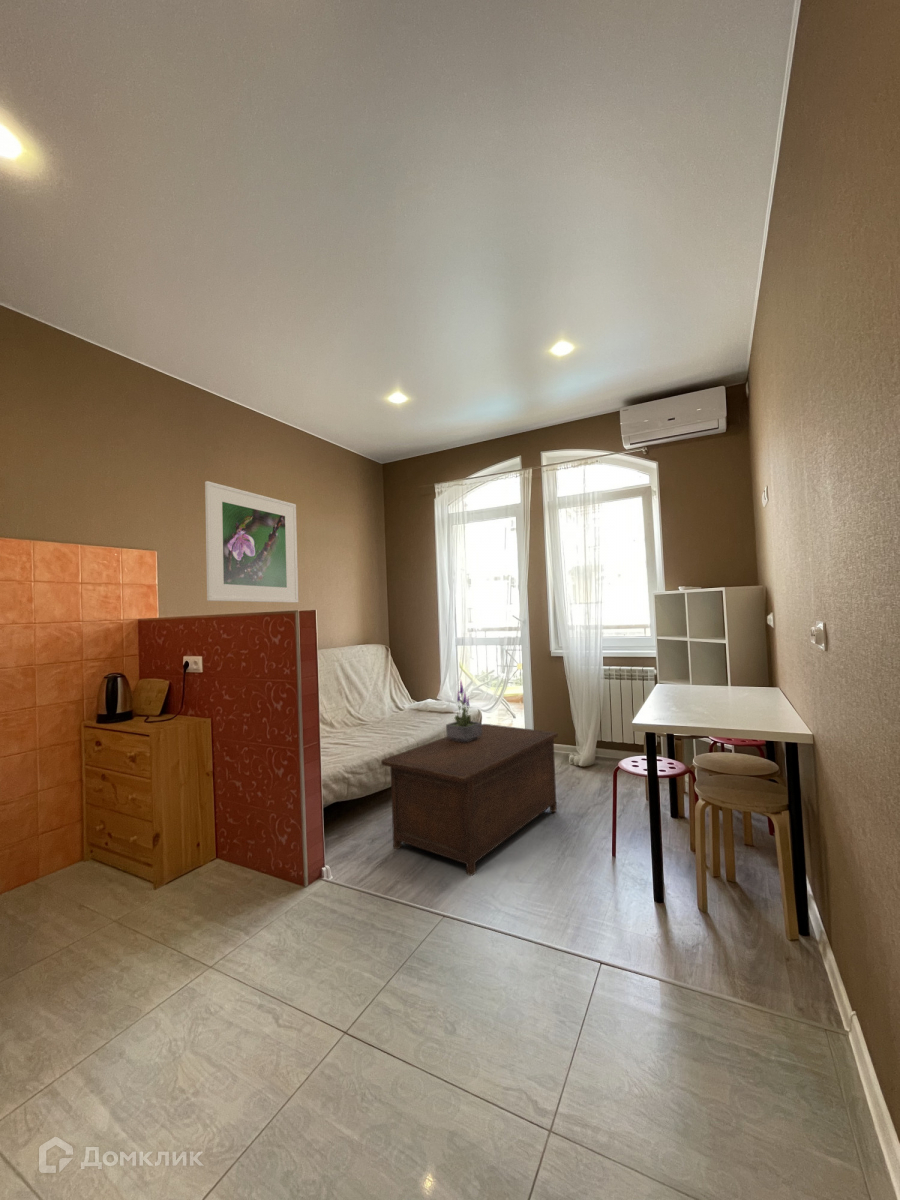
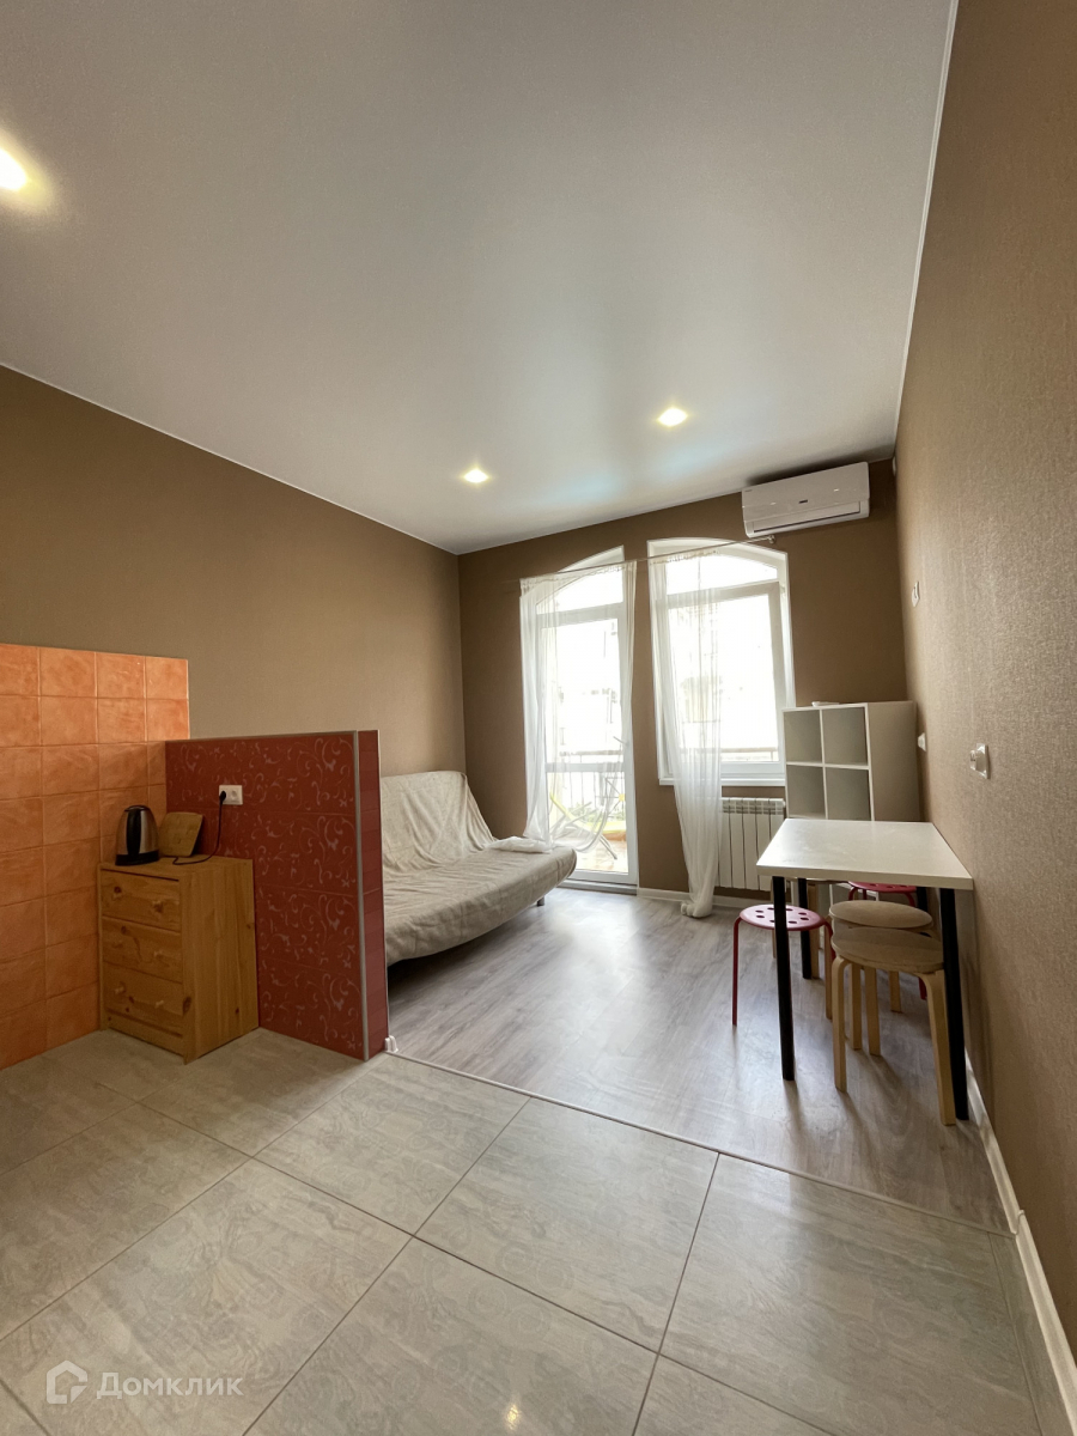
- cabinet (477, 786)
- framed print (256, 547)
- potted plant (463, 708)
